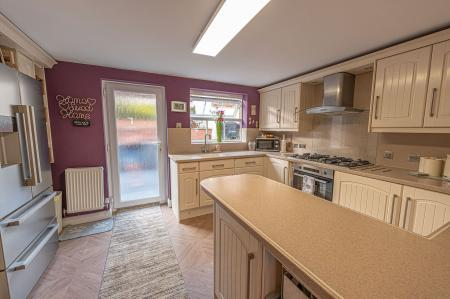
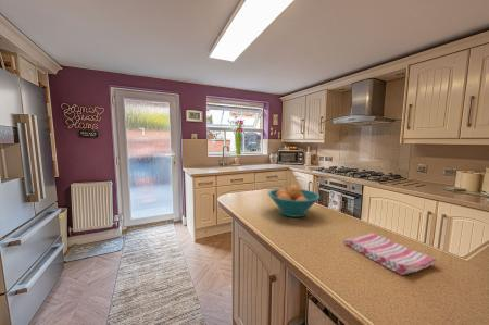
+ fruit bowl (292, 199)
+ dish towel (385, 248)
